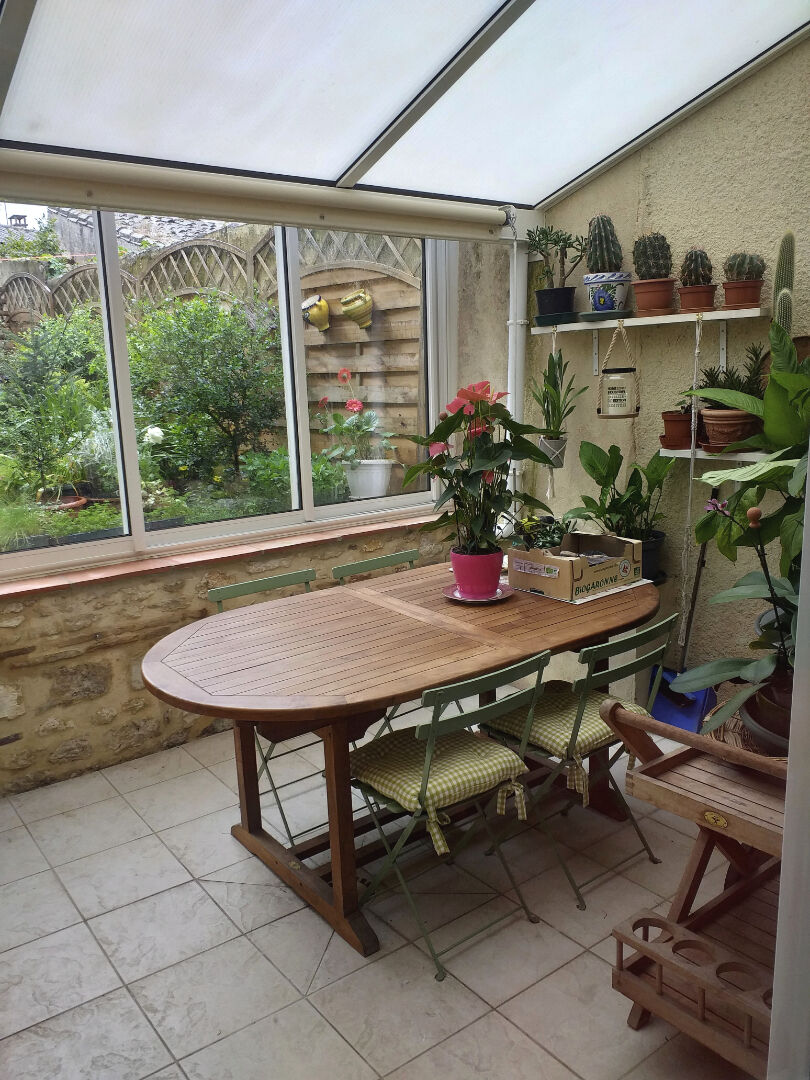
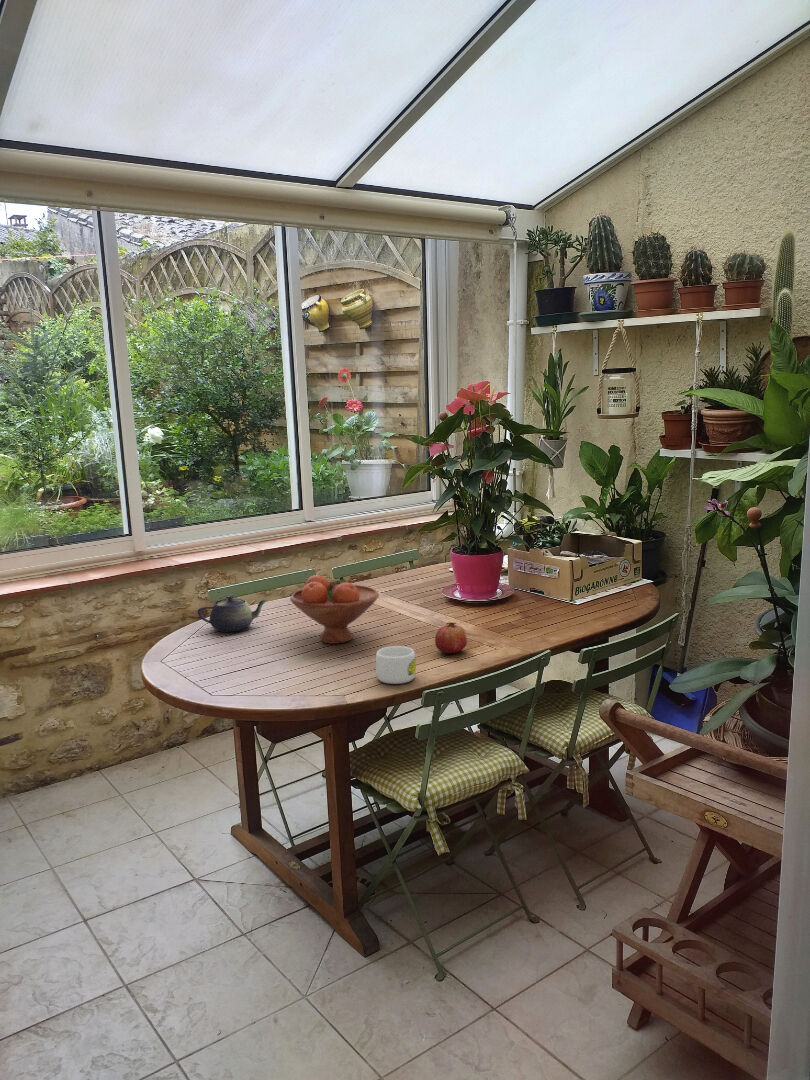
+ teapot (233, 611)
+ fruit (451, 637)
+ fruit bowl (335, 608)
+ mug (396, 664)
